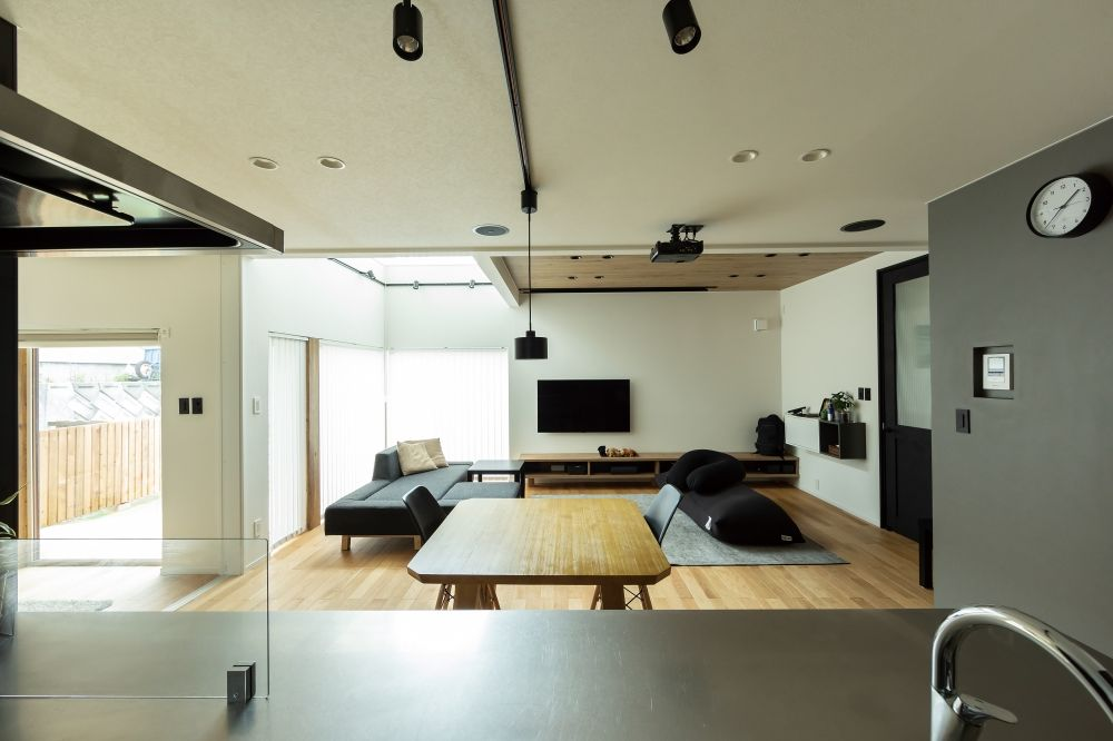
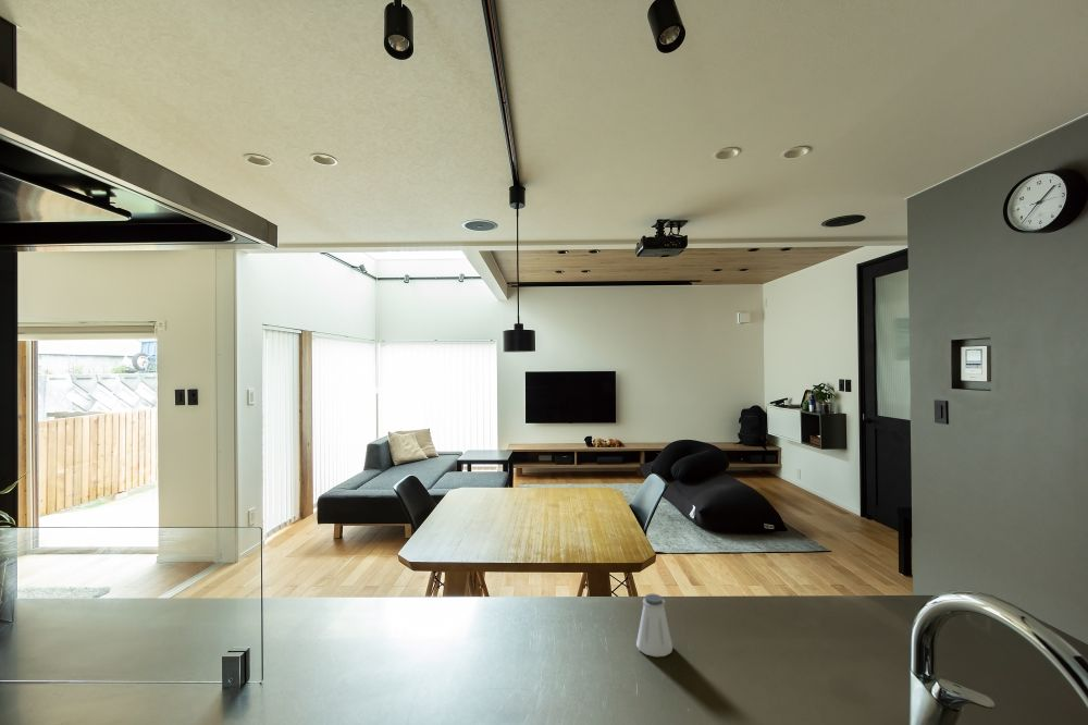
+ saltshaker (654, 622)
